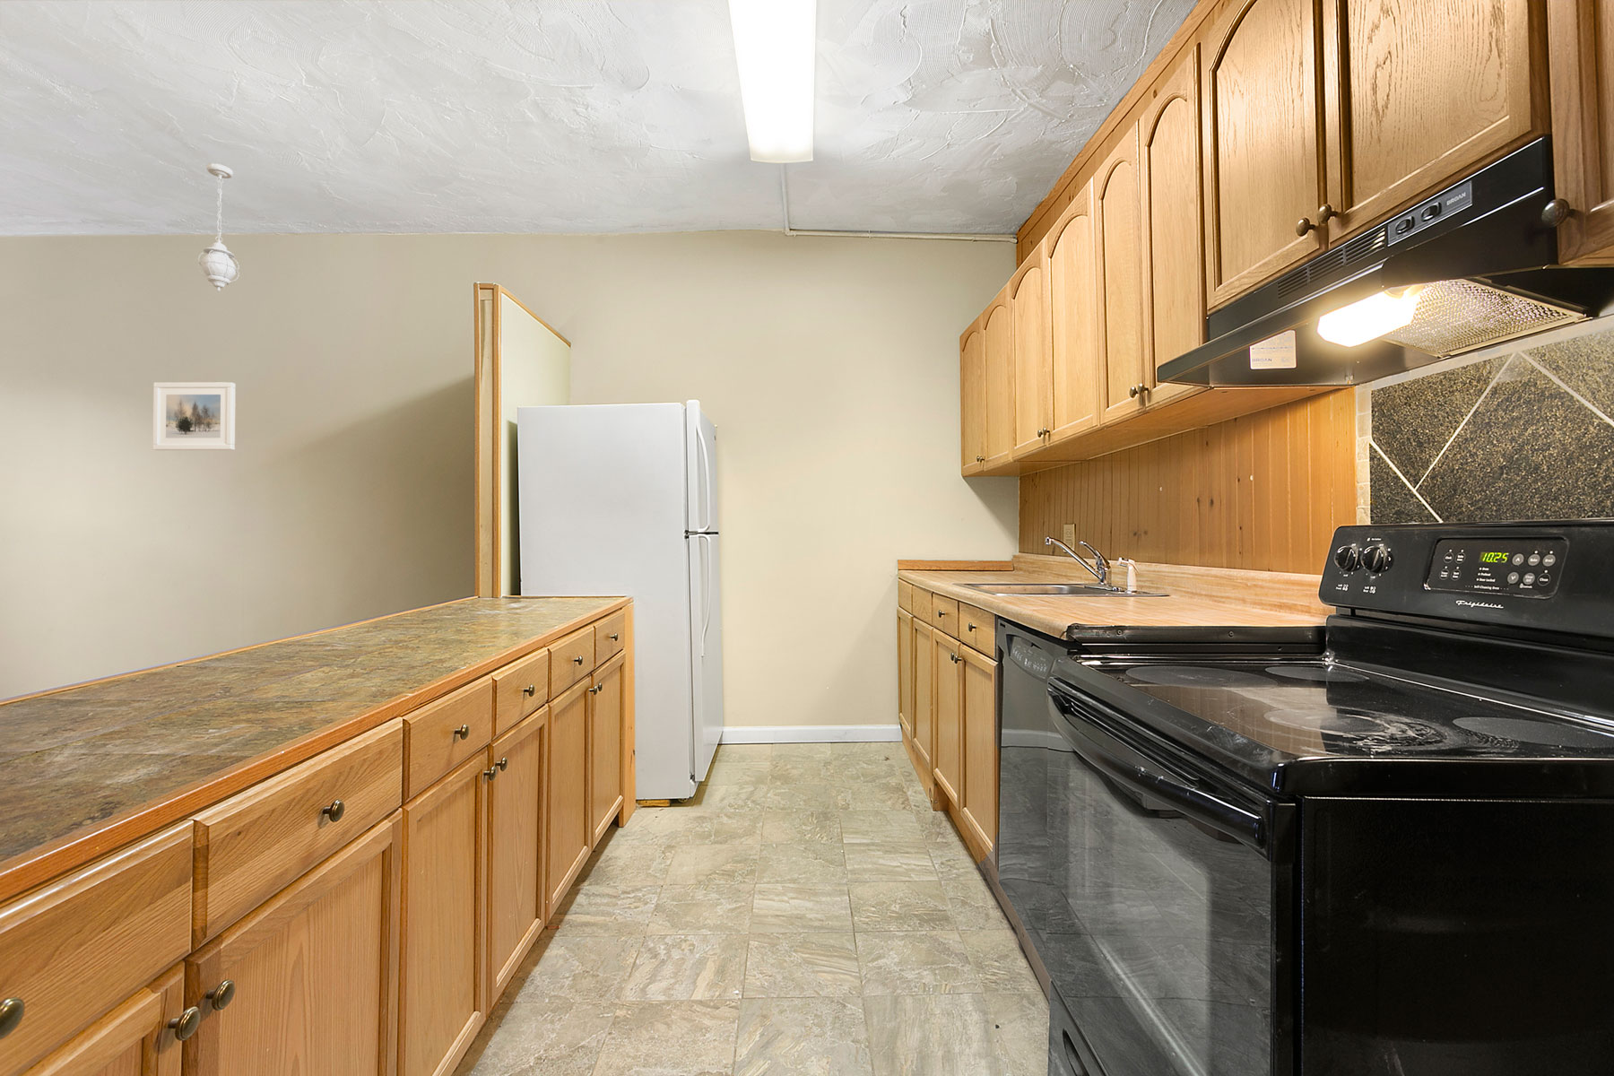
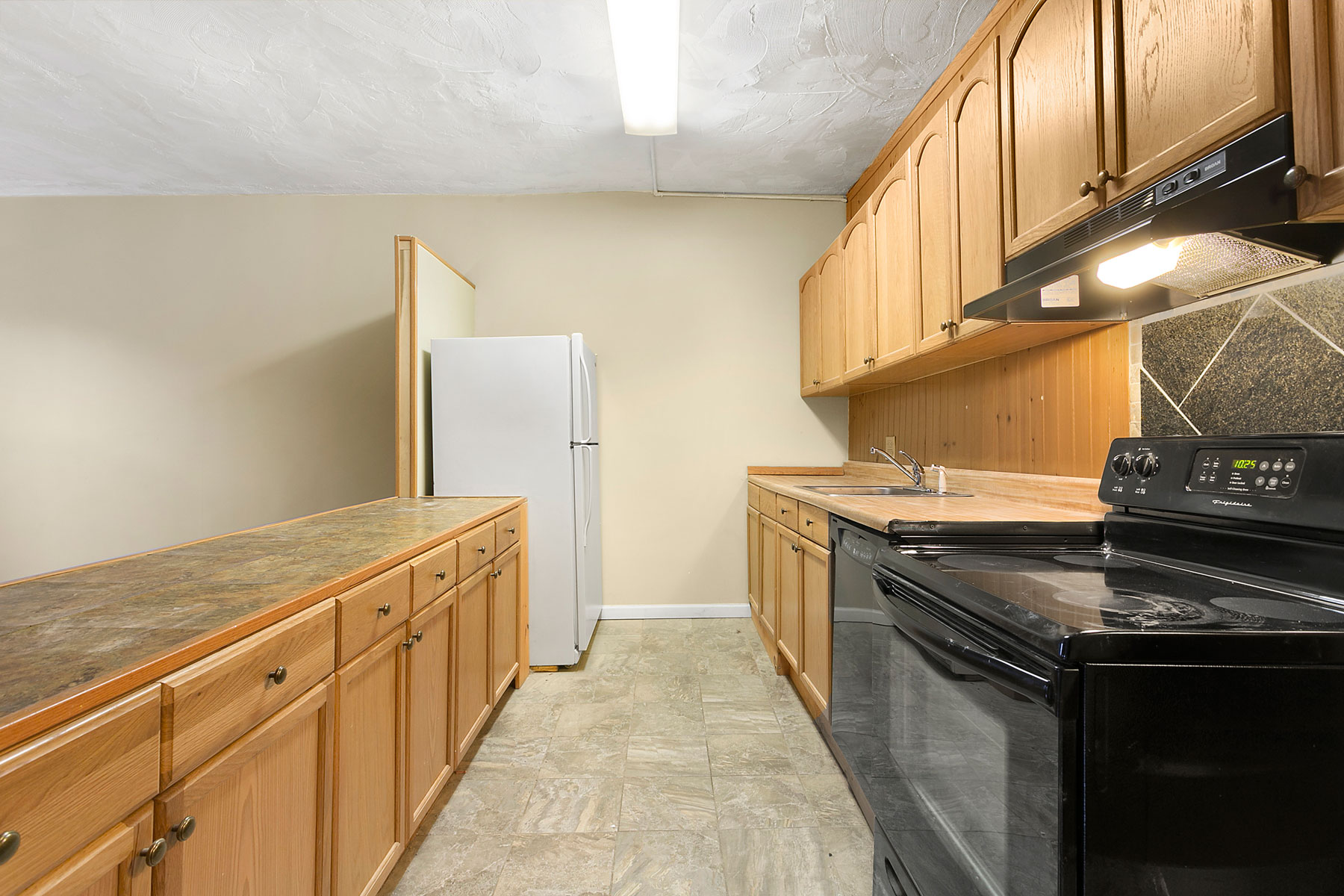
- pendant light (219, 231)
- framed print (193, 416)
